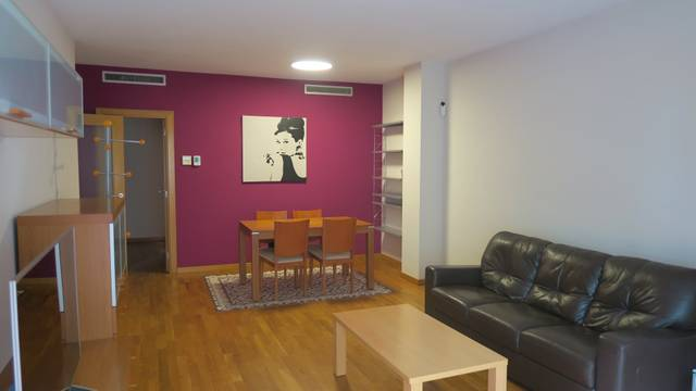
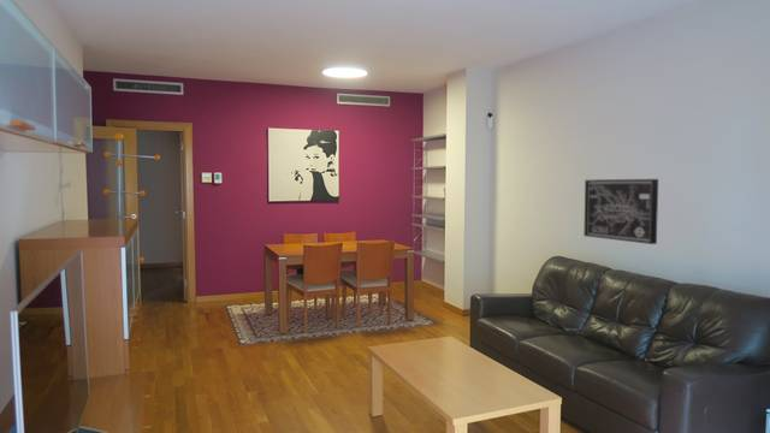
+ wall art (618, 209)
